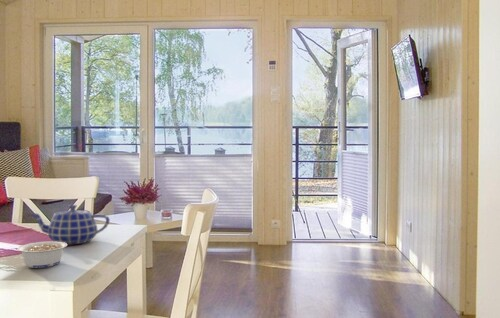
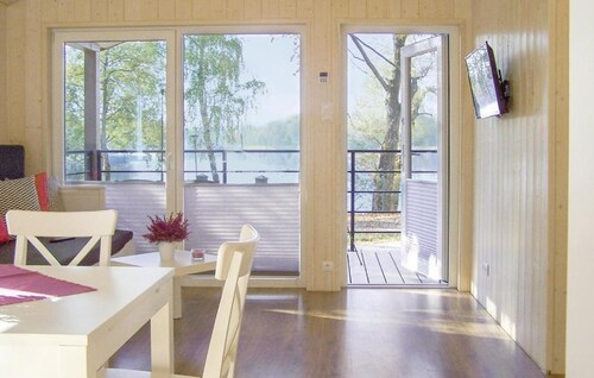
- teapot (70, 223)
- legume (42, 253)
